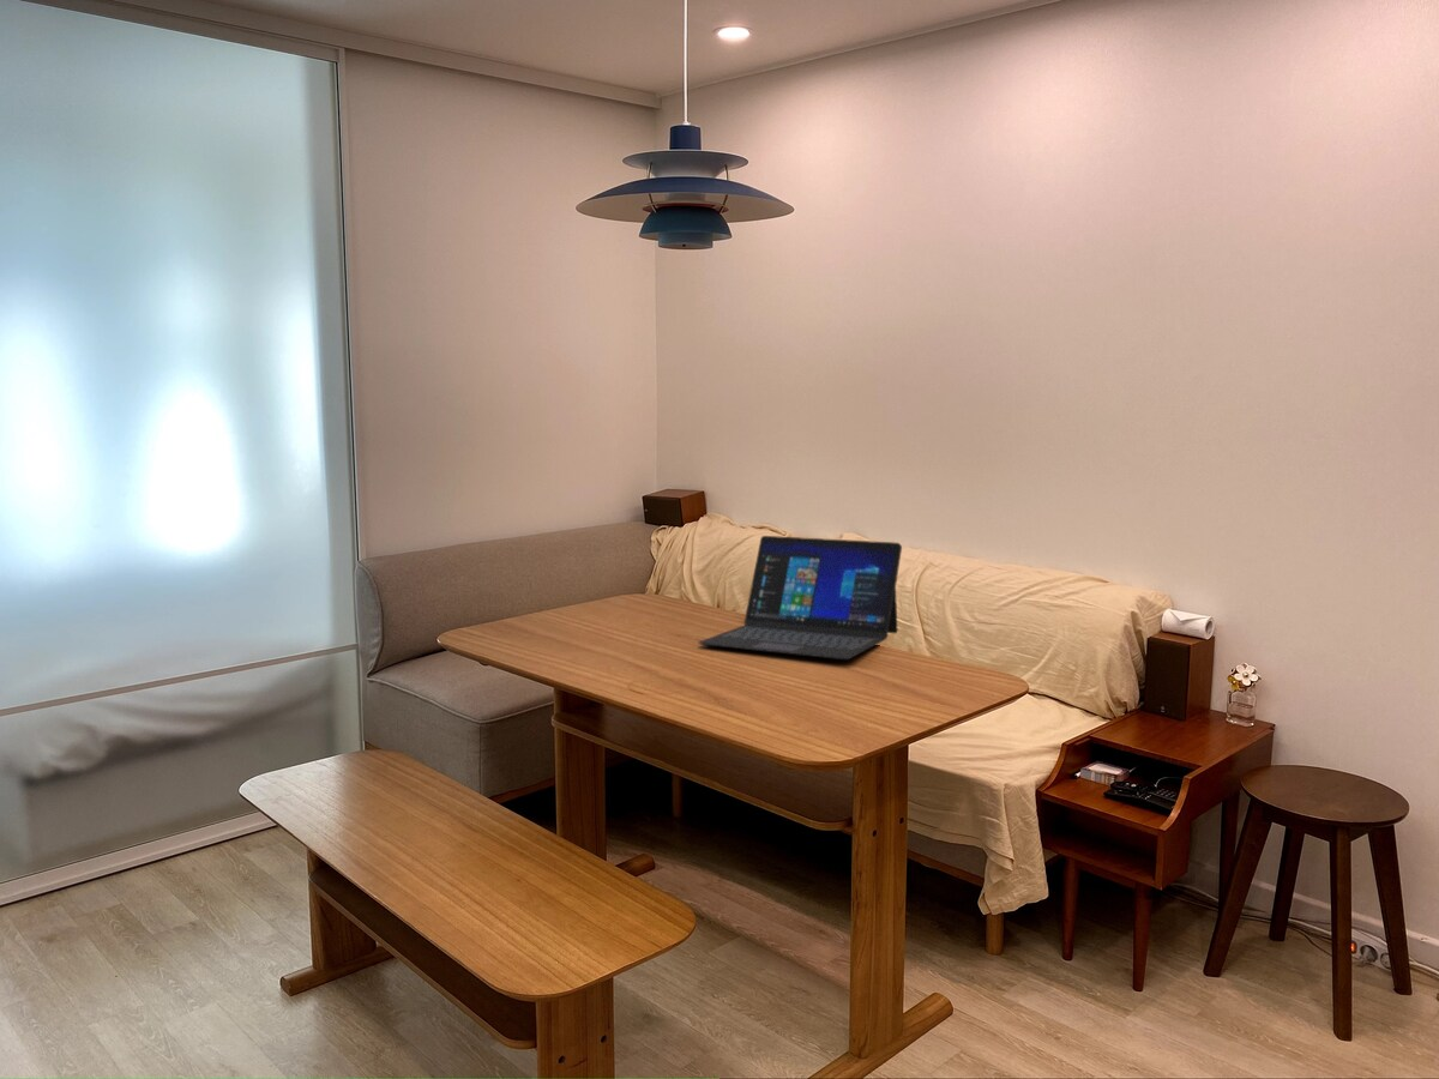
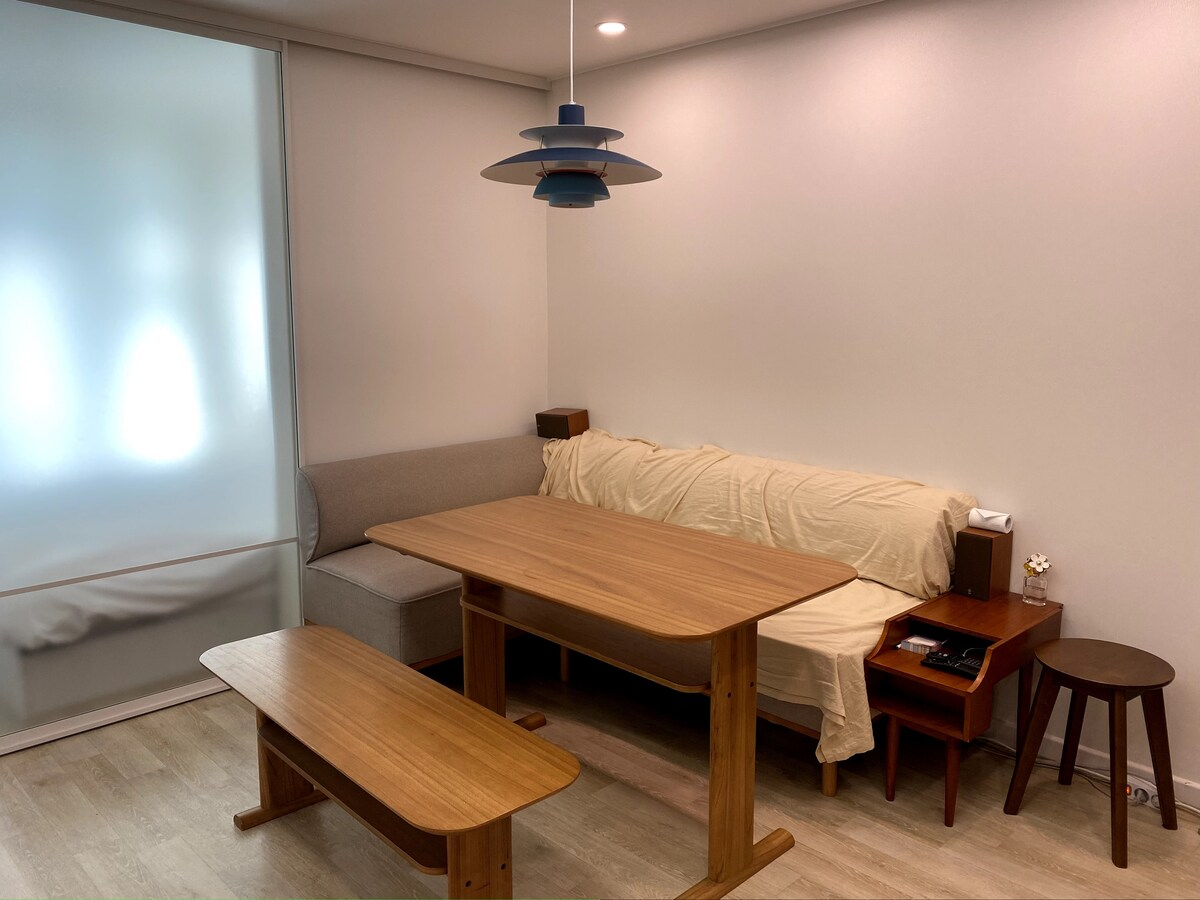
- laptop (801, 592)
